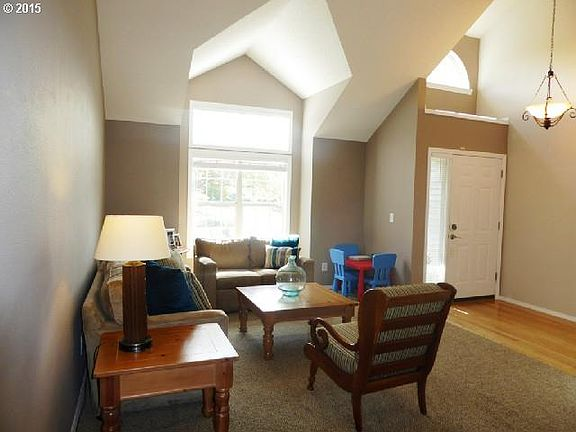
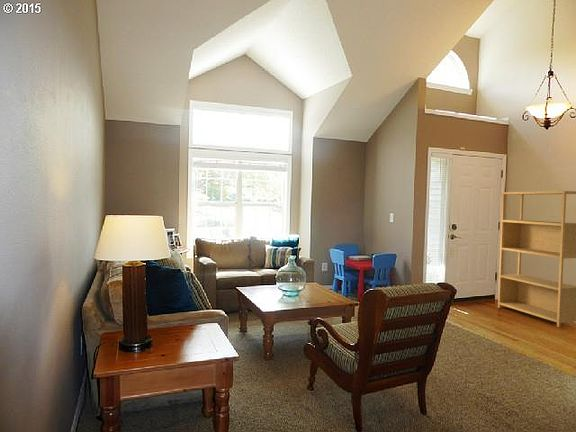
+ bookshelf (538, 254)
